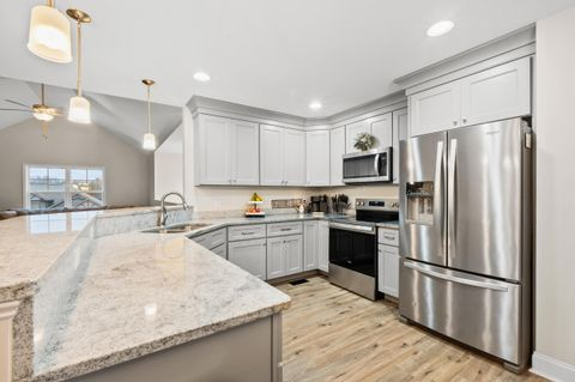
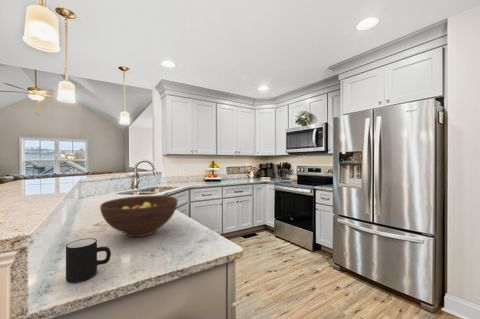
+ mug (89, 257)
+ fruit bowl (141, 217)
